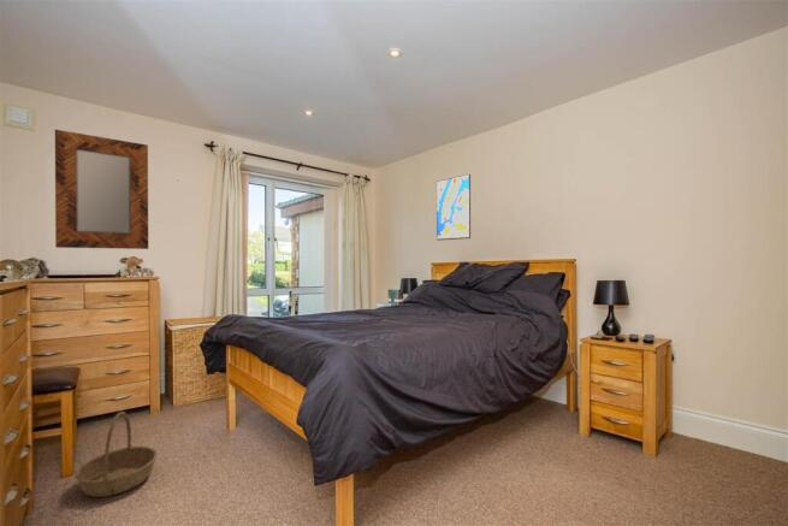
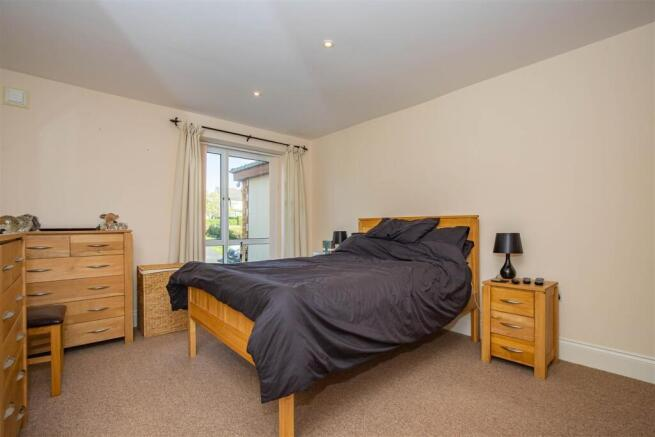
- basket (118, 449)
- home mirror (103, 193)
- wall art (452, 208)
